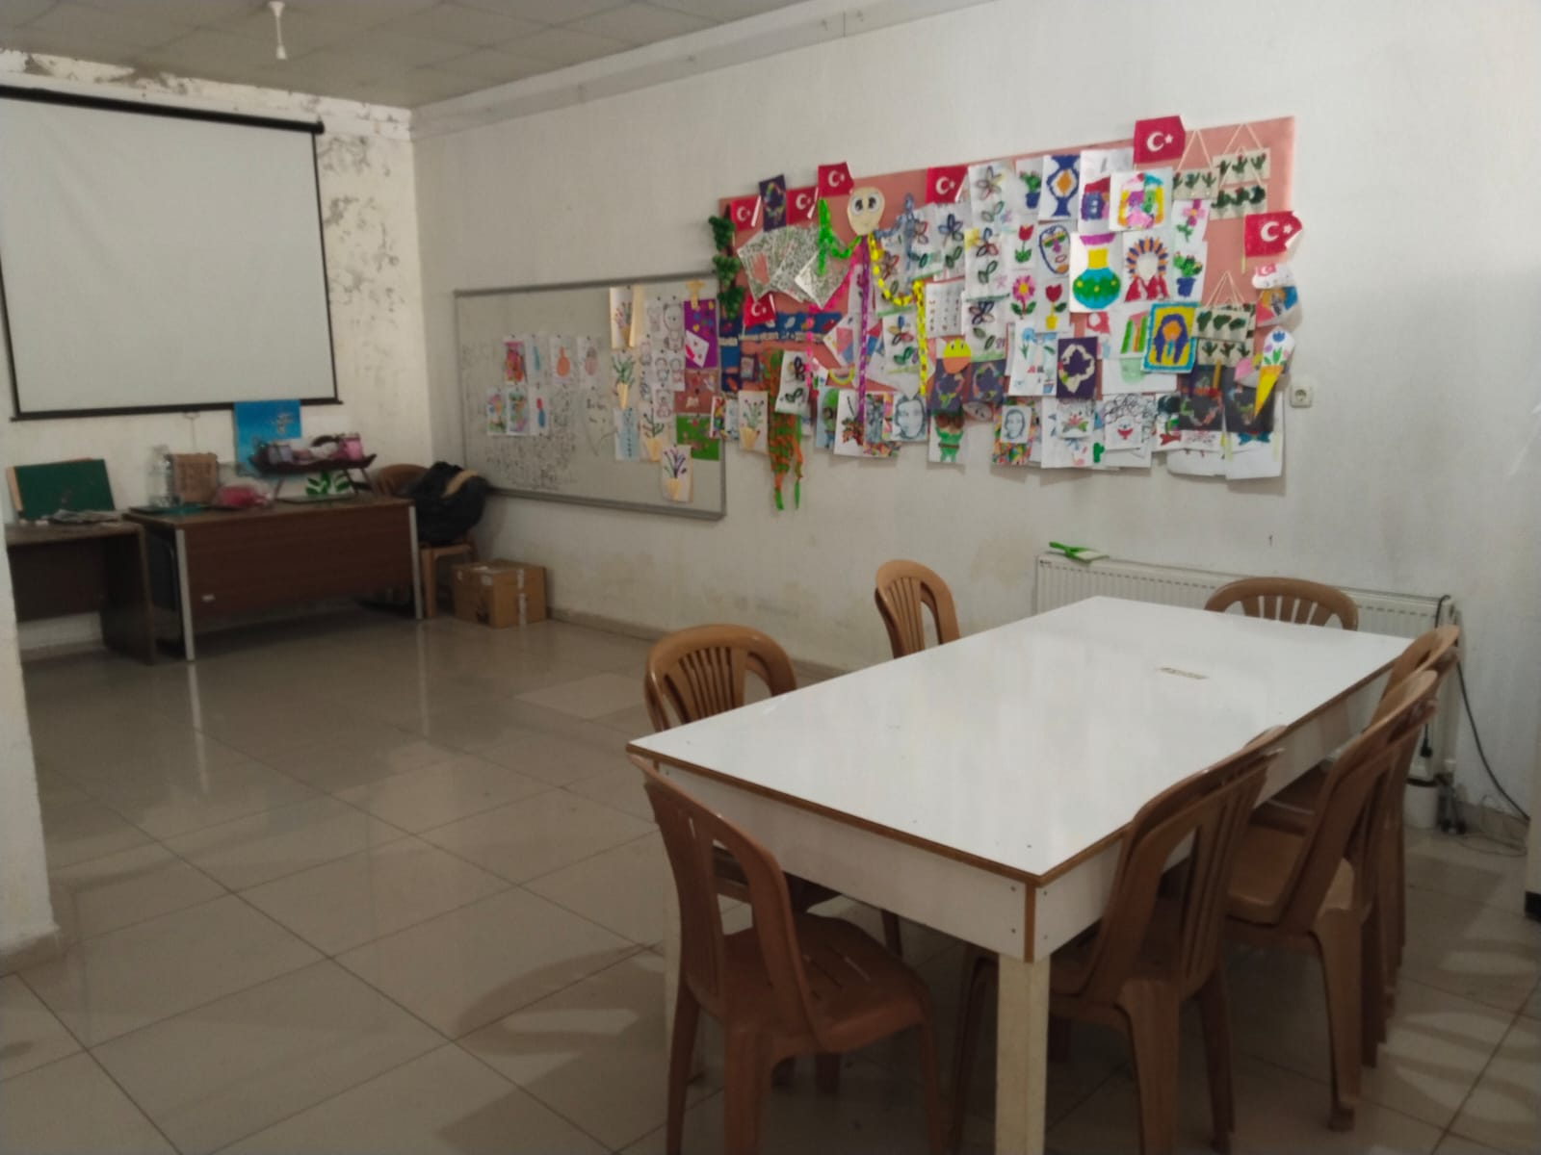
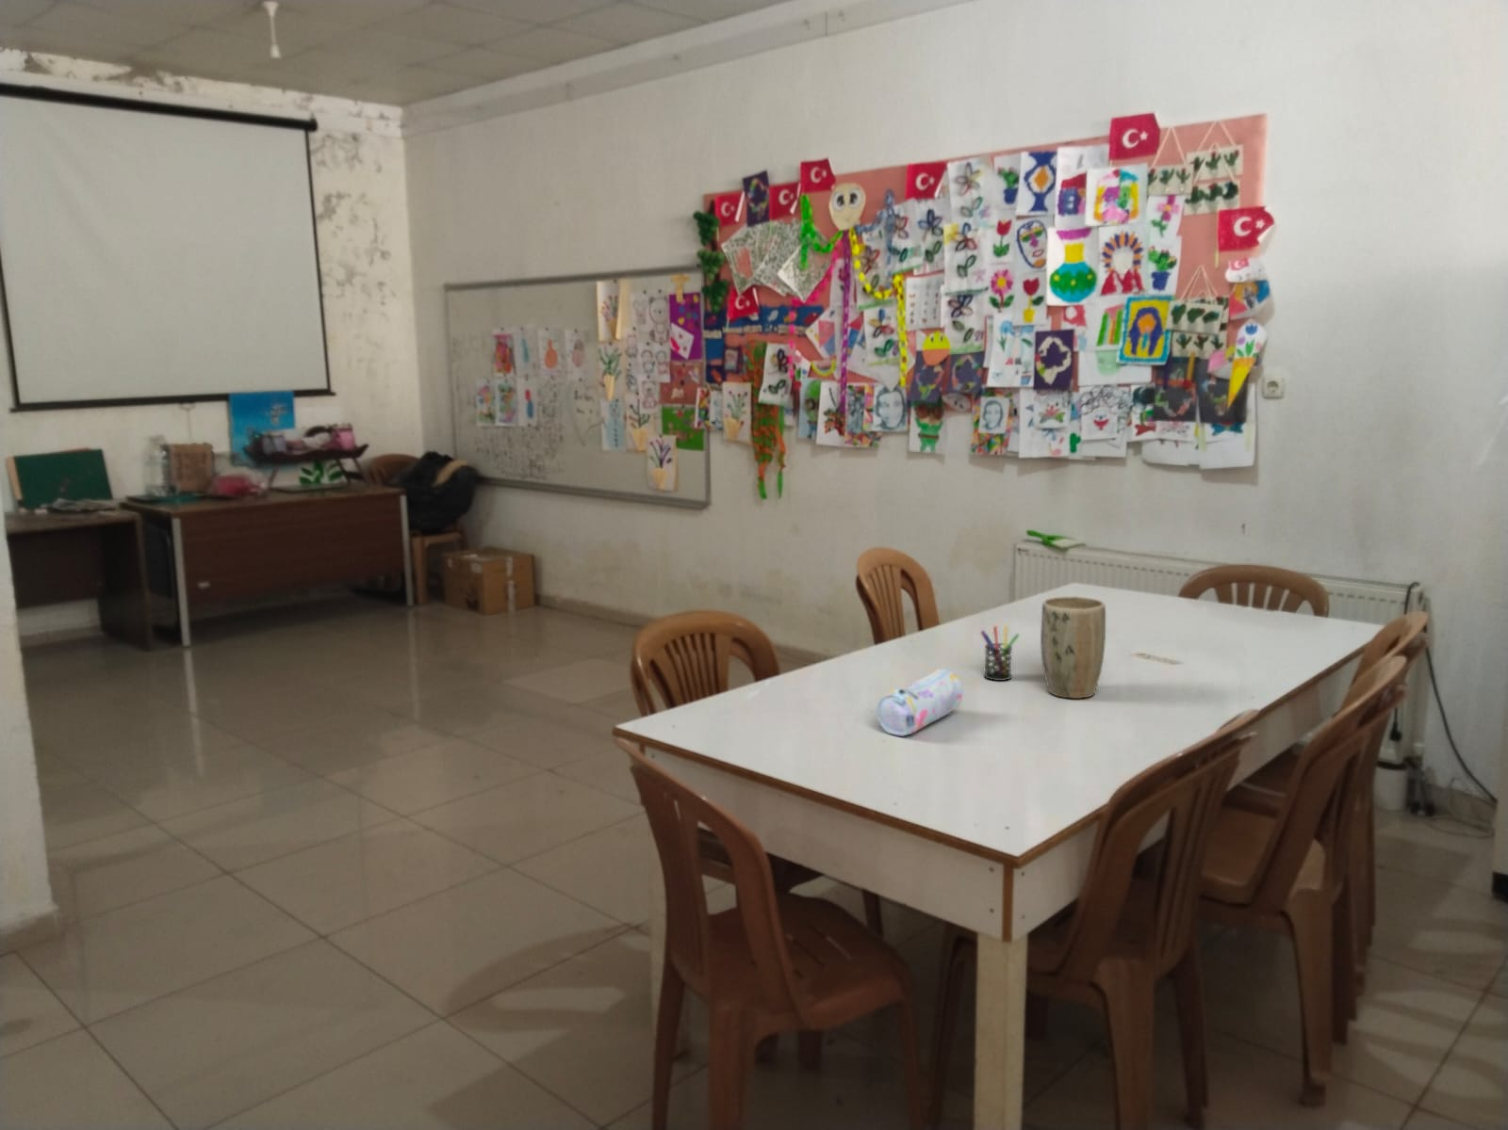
+ pen holder (1001, 650)
+ plant pot (1072, 647)
+ pencil case (920, 700)
